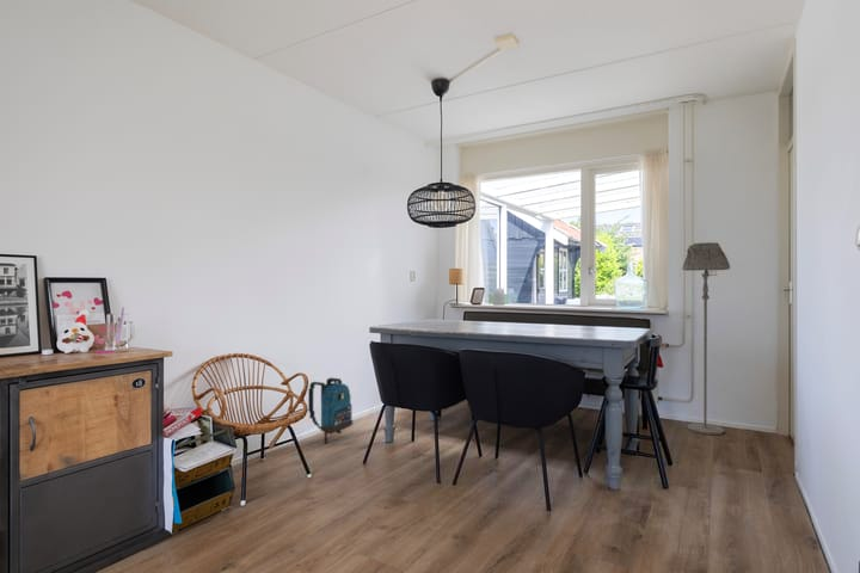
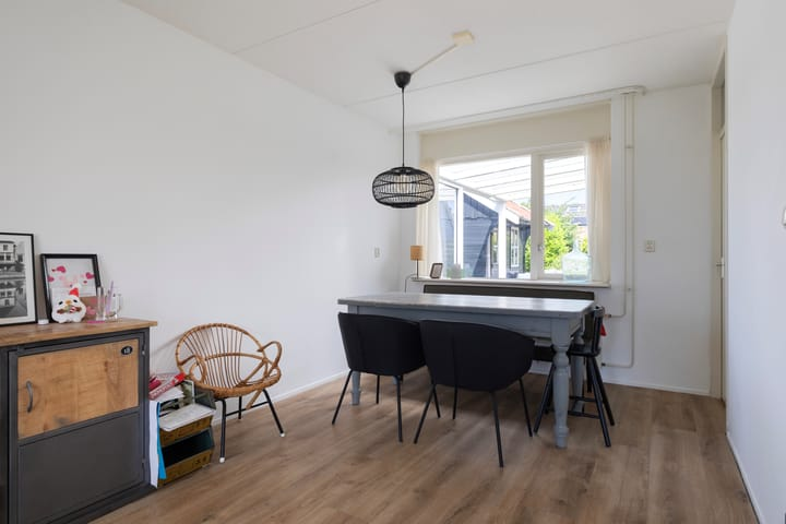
- floor lamp (705, 335)
- backpack (330, 408)
